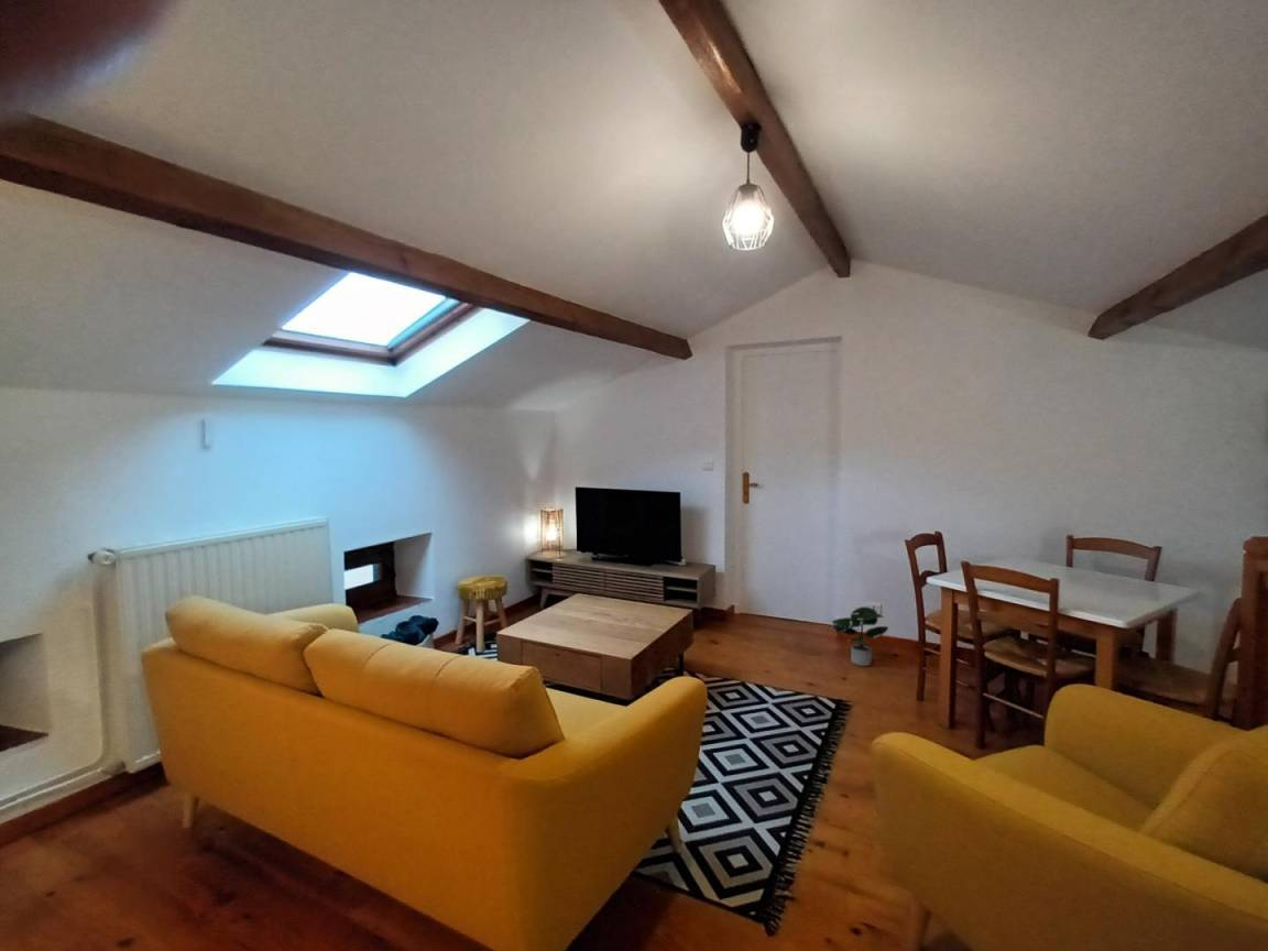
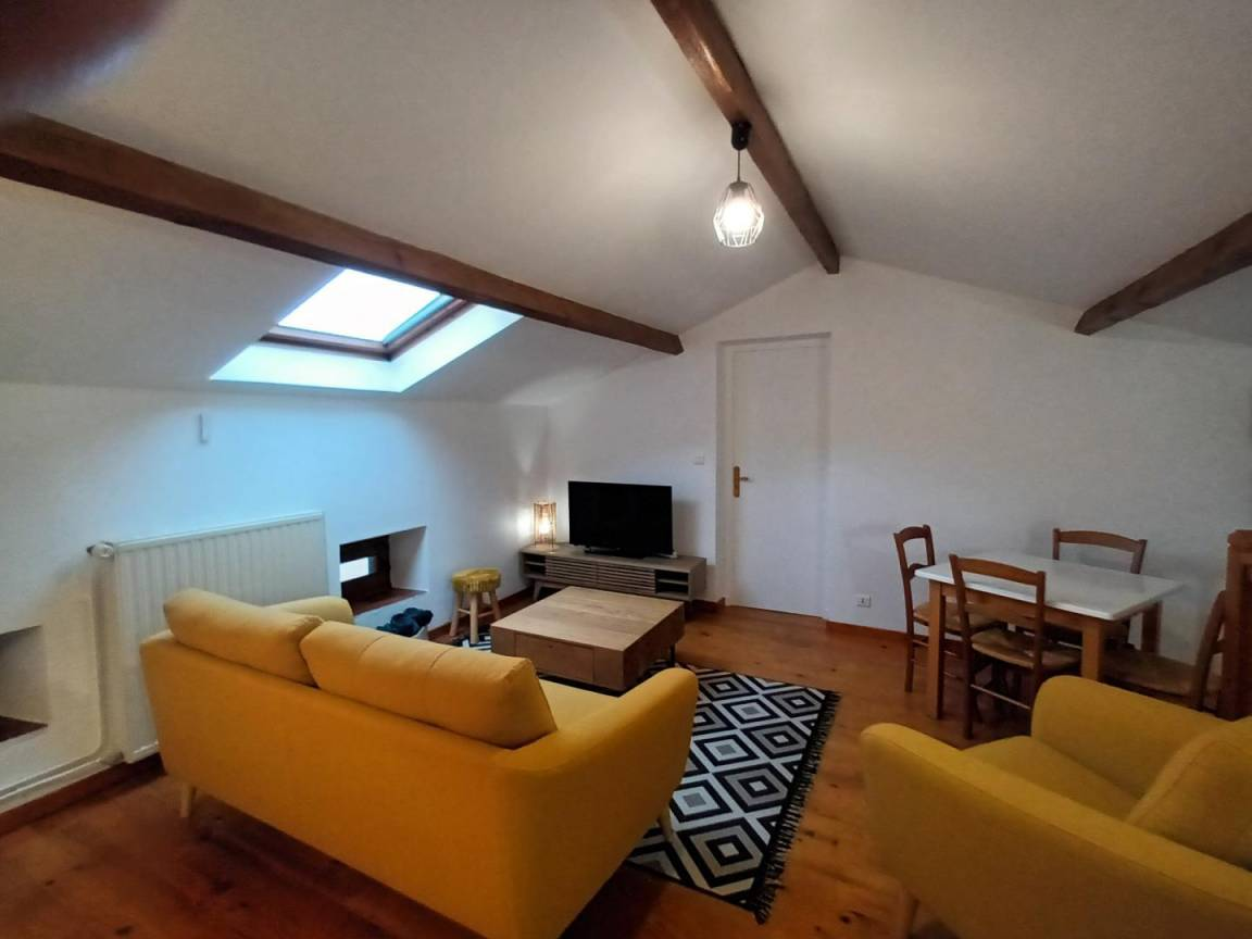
- potted plant (860, 636)
